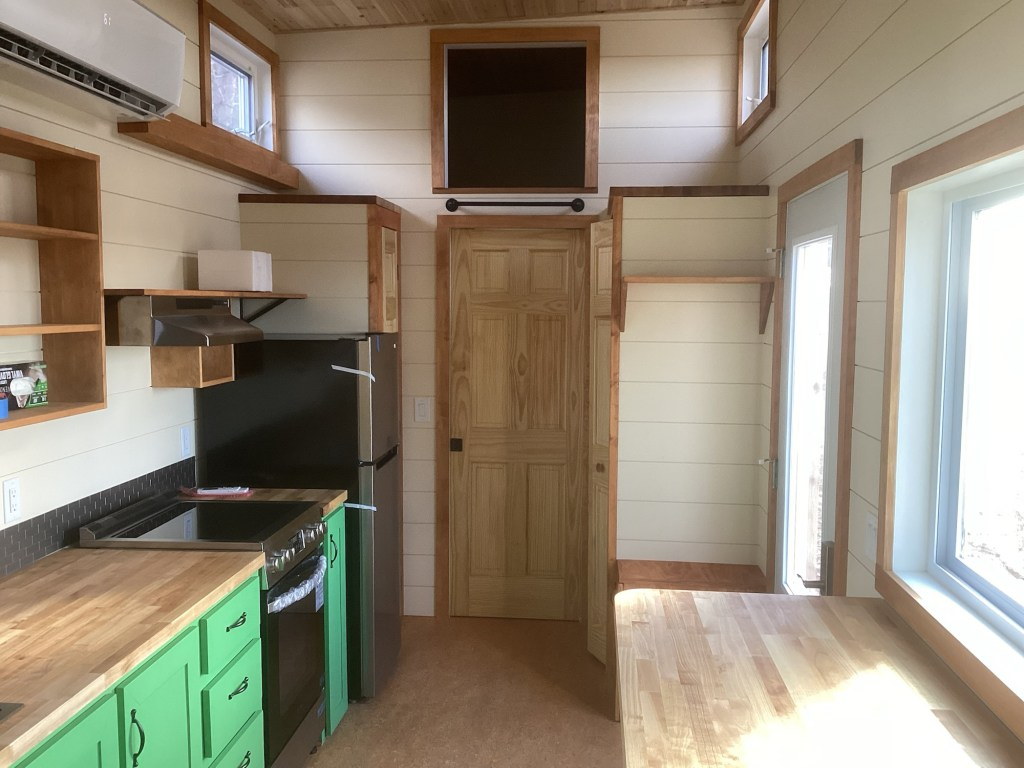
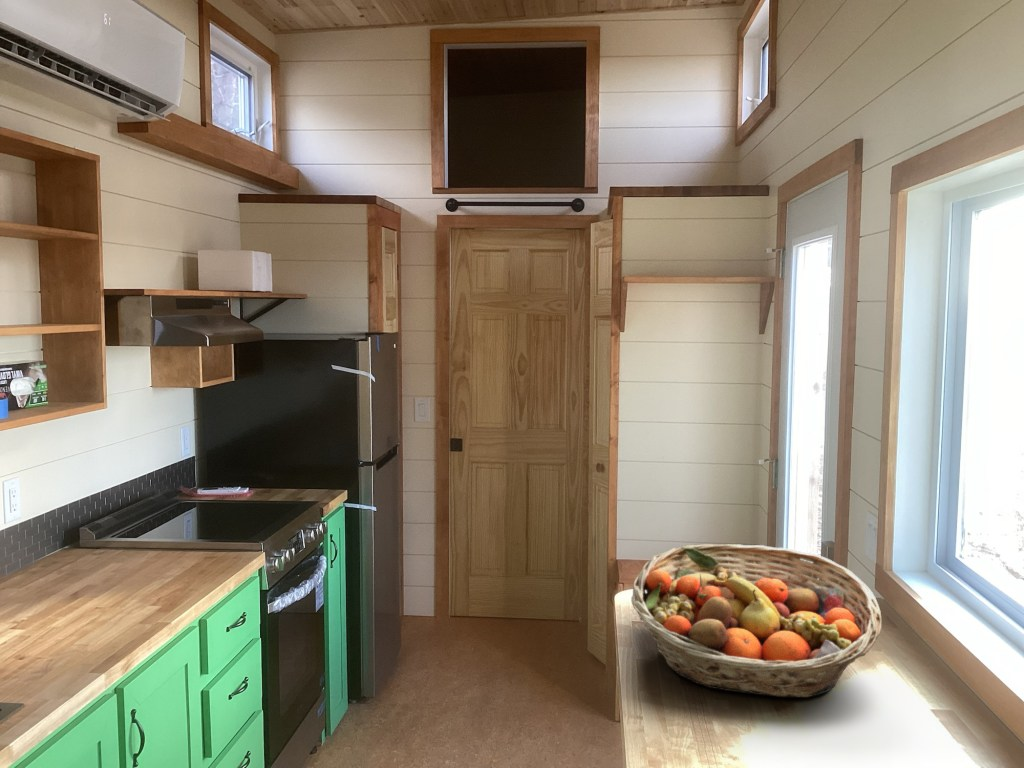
+ fruit basket (751, 615)
